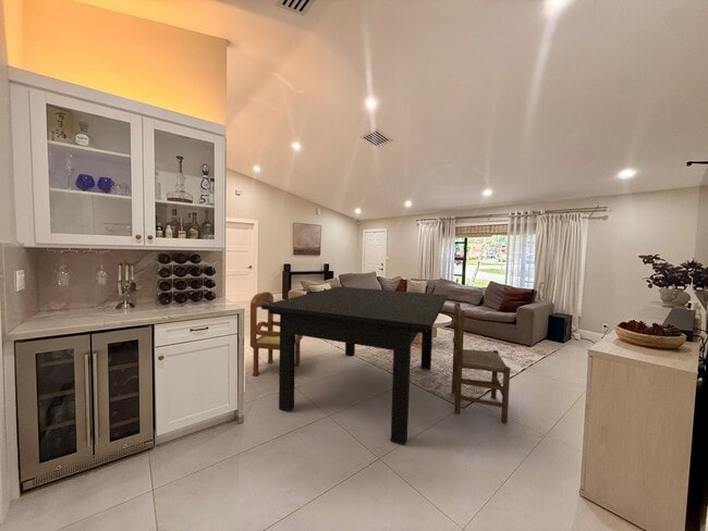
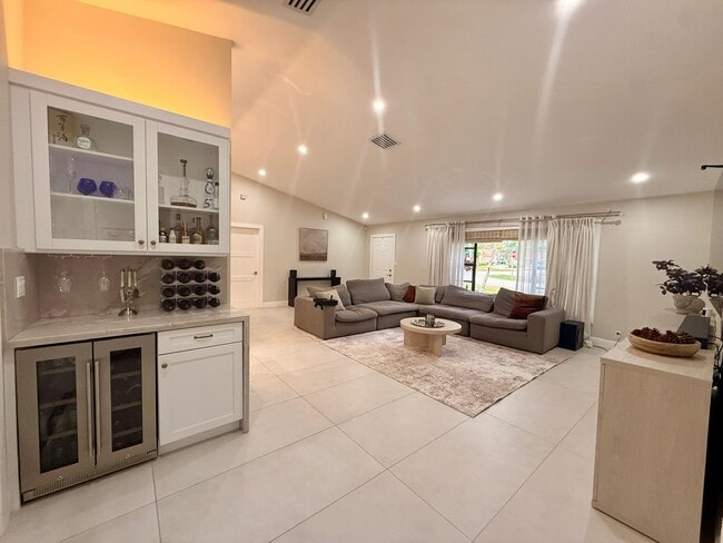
- dining table (367, 342)
- dining chair (277, 332)
- dining chair (477, 355)
